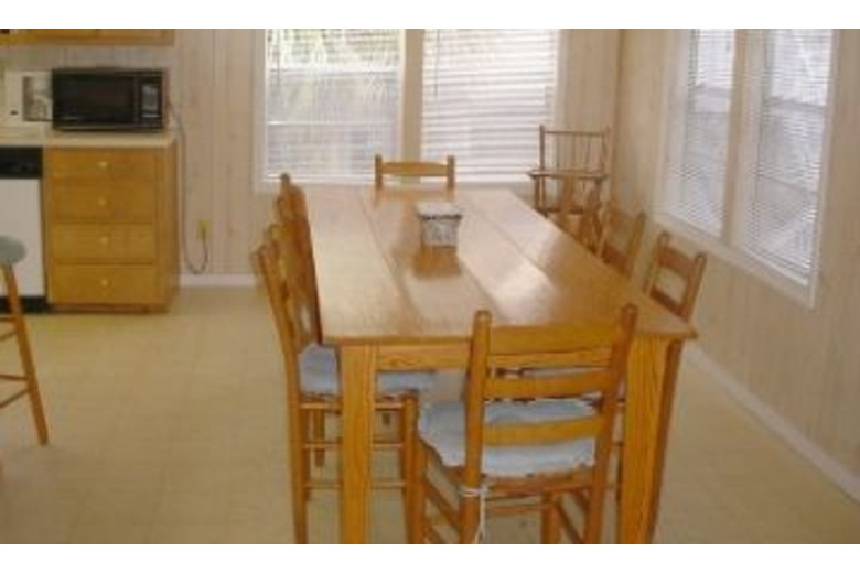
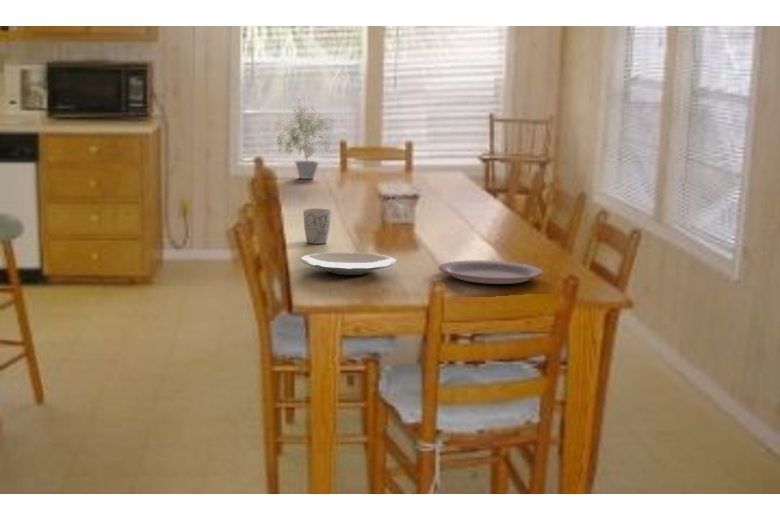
+ plate (490, 273)
+ potted plant (304, 138)
+ mug (318, 225)
+ plate (348, 265)
